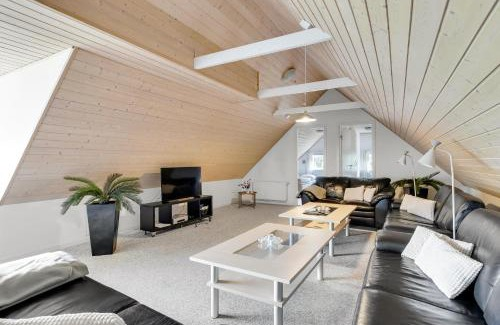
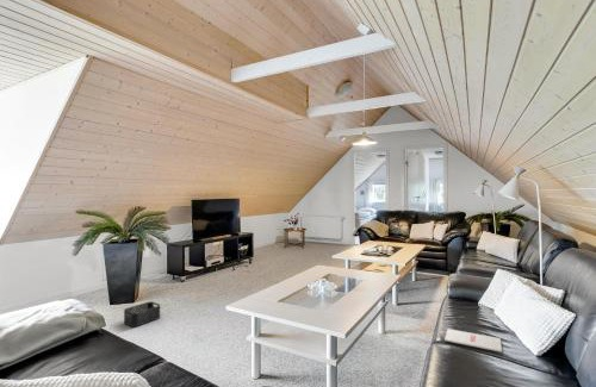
+ magazine (472, 339)
+ storage bin (142, 313)
